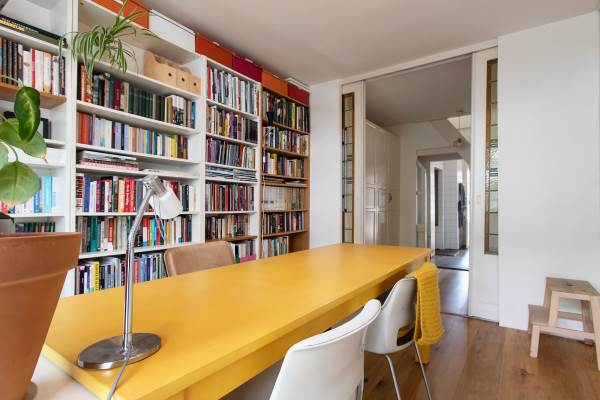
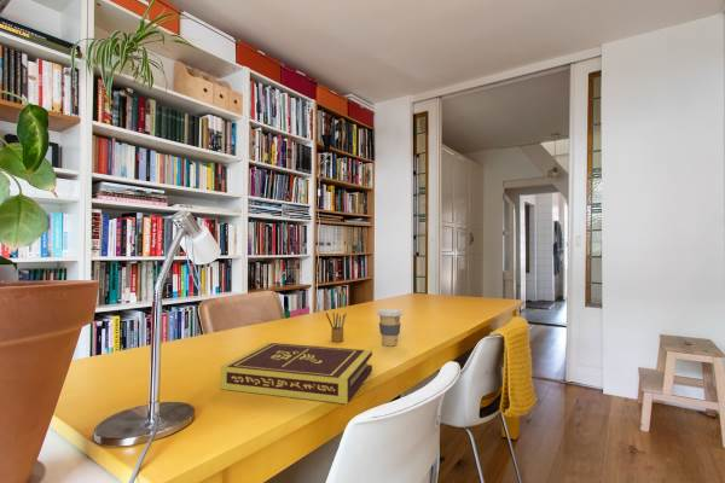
+ book (301, 368)
+ pencil box (336, 325)
+ coffee cup (389, 326)
